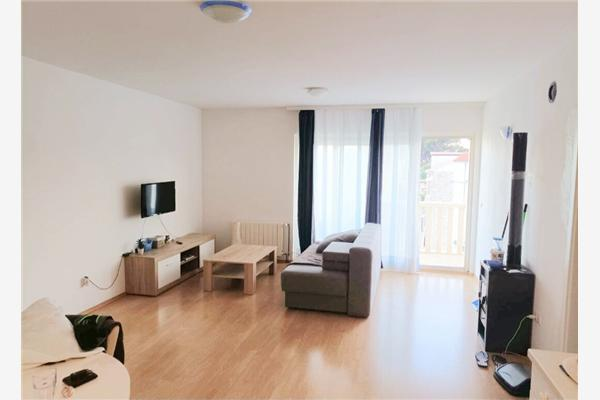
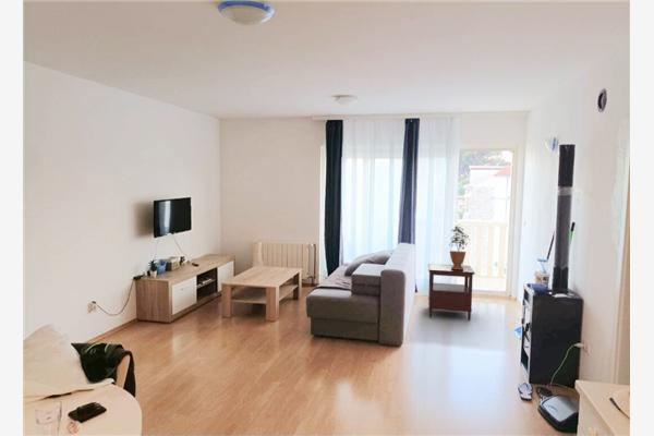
+ side table (449, 291)
+ potted plant (459, 246)
